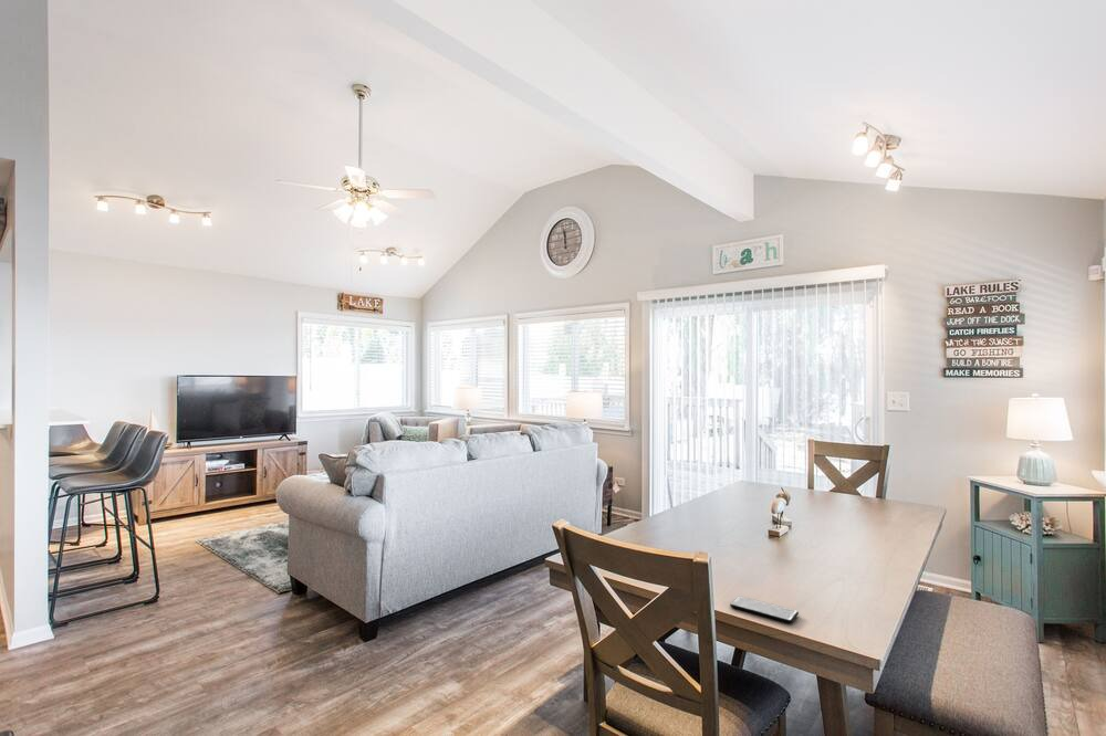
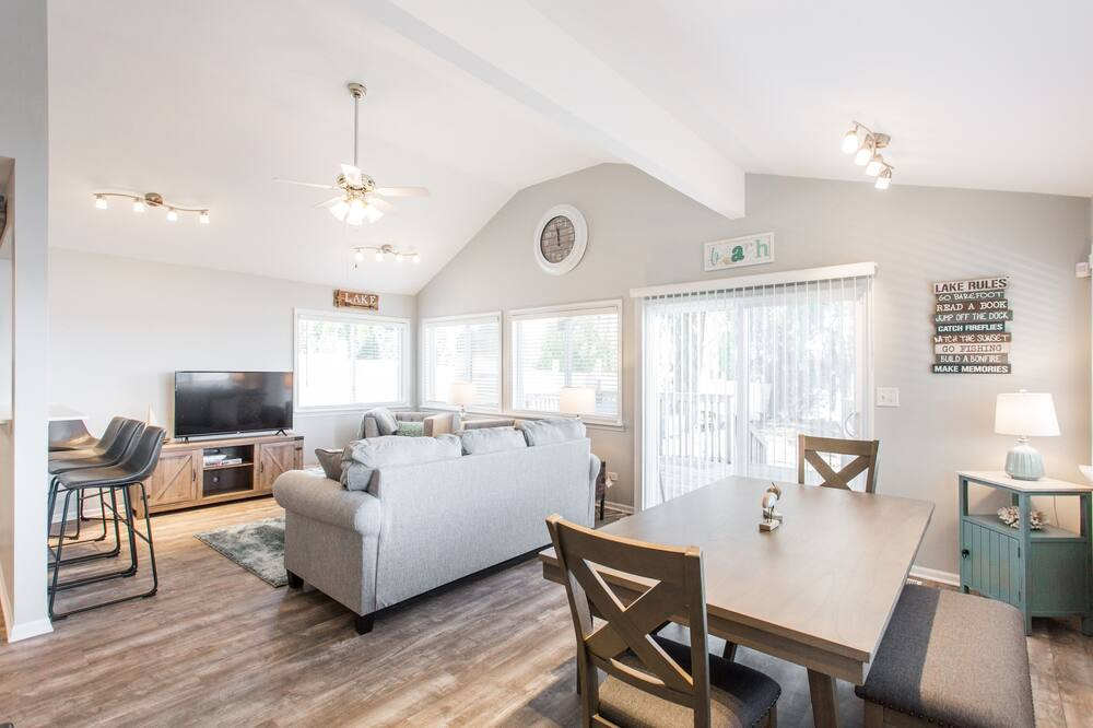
- smartphone (763, 609)
